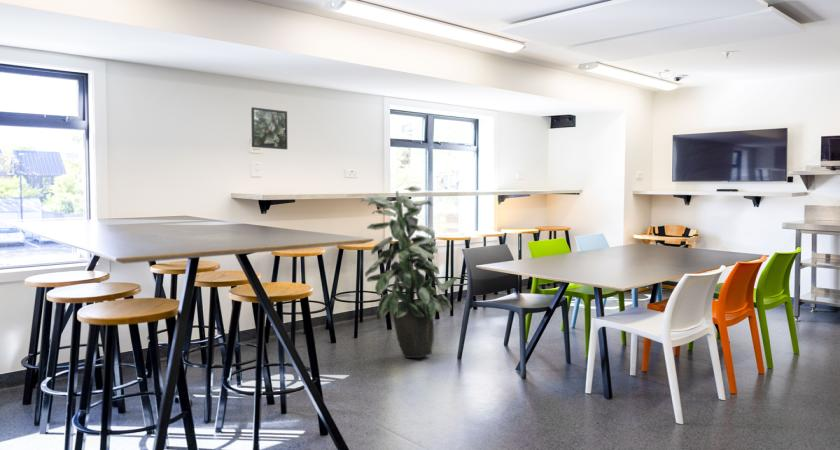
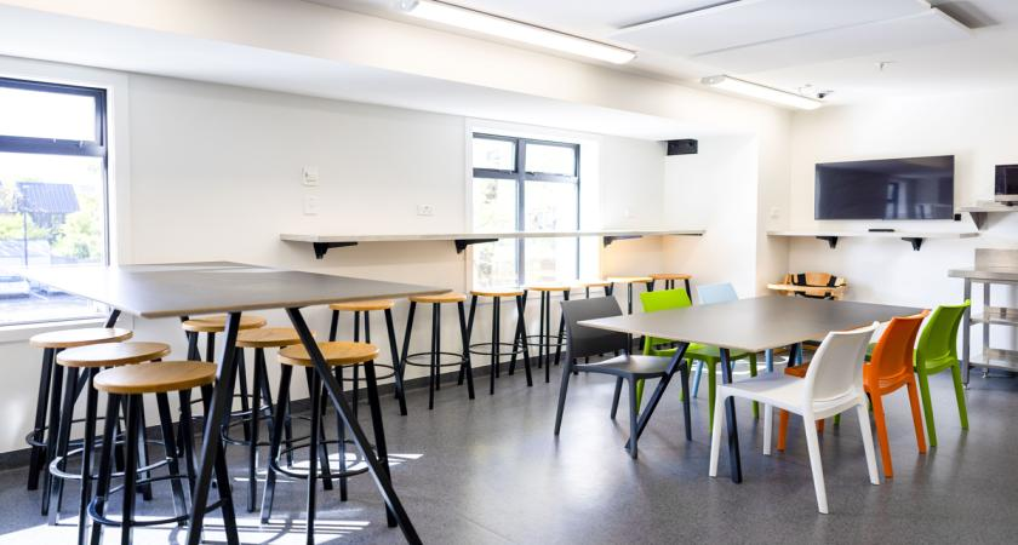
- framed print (269, 128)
- indoor plant (407, 272)
